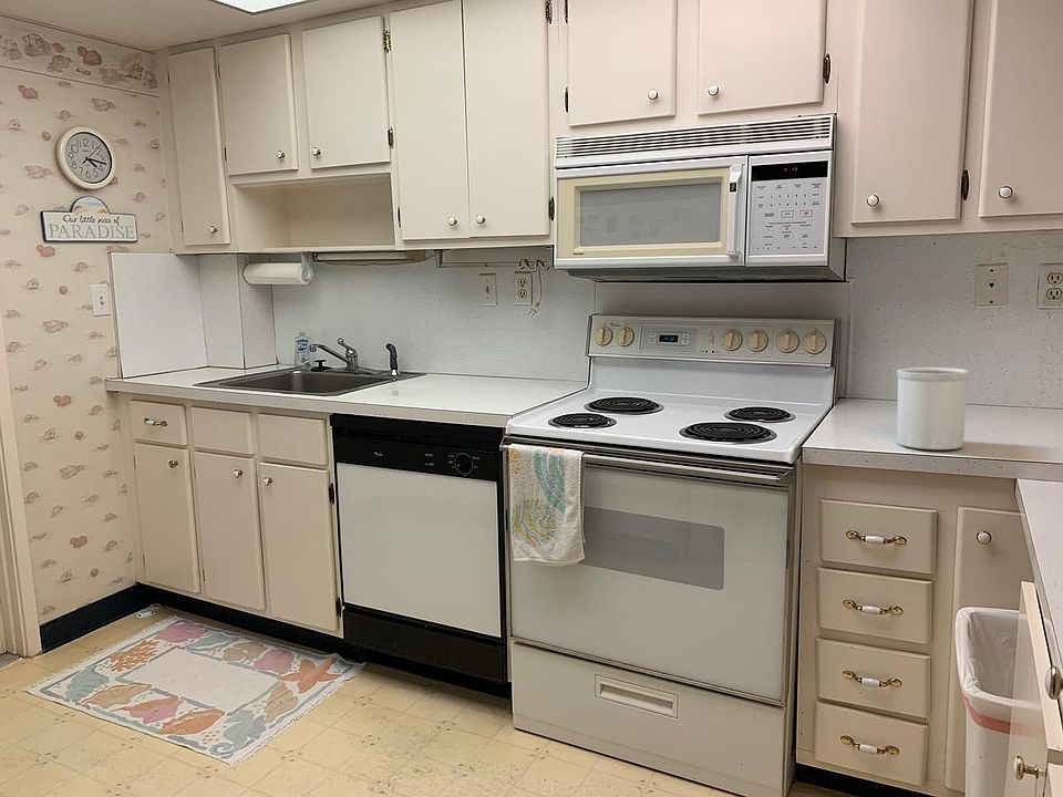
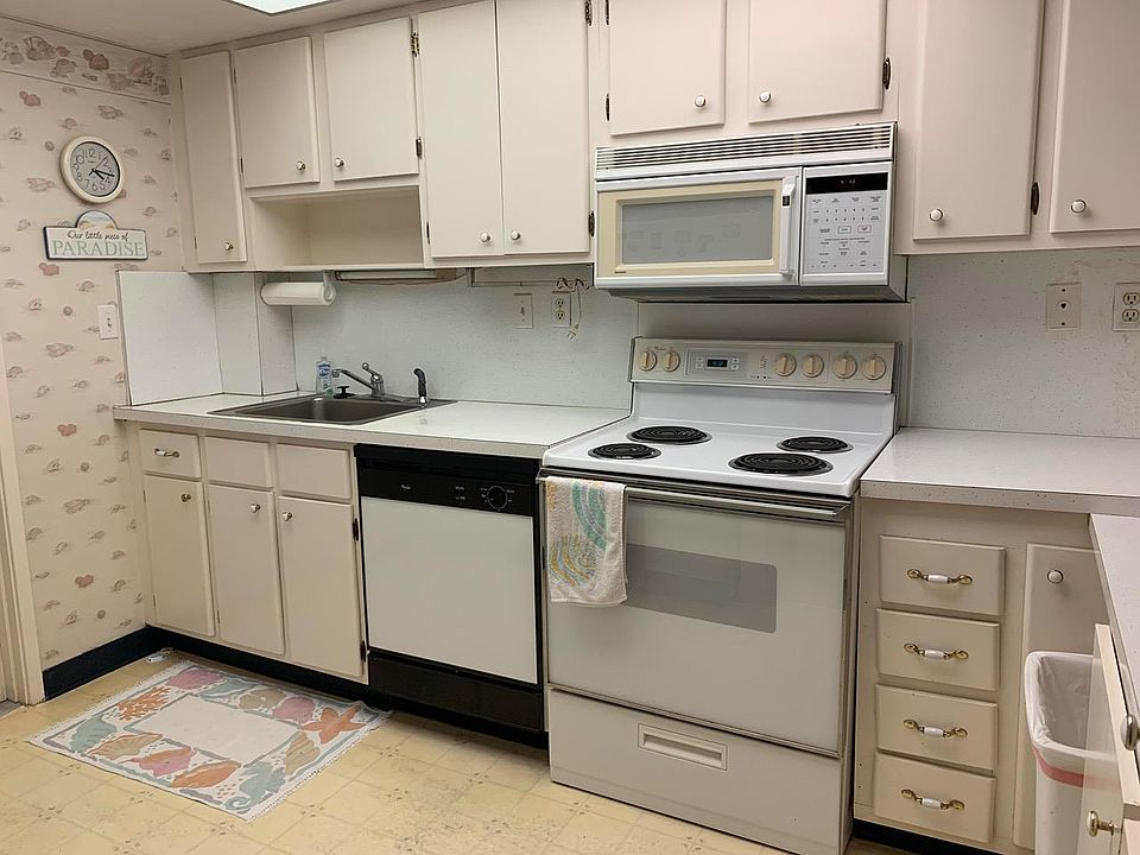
- utensil holder (930, 407)
